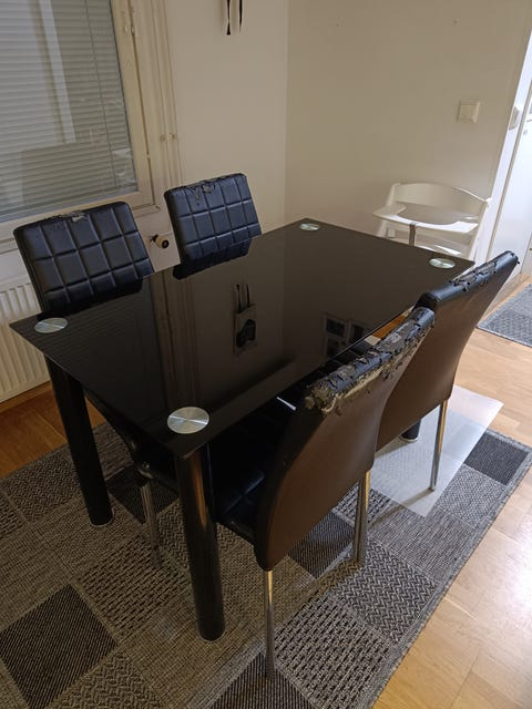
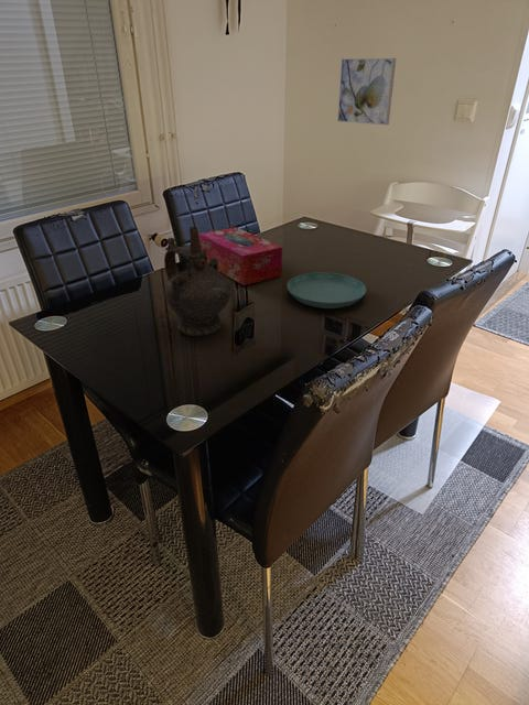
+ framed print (365, 91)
+ saucer (325, 291)
+ tissue box (239, 253)
+ ceremonial vessel (194, 278)
